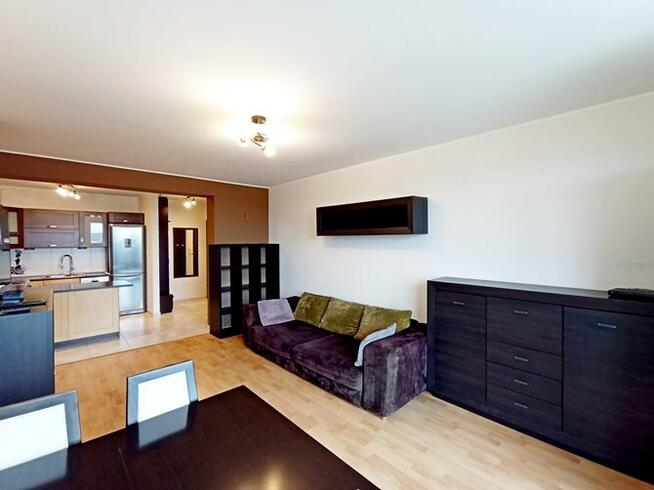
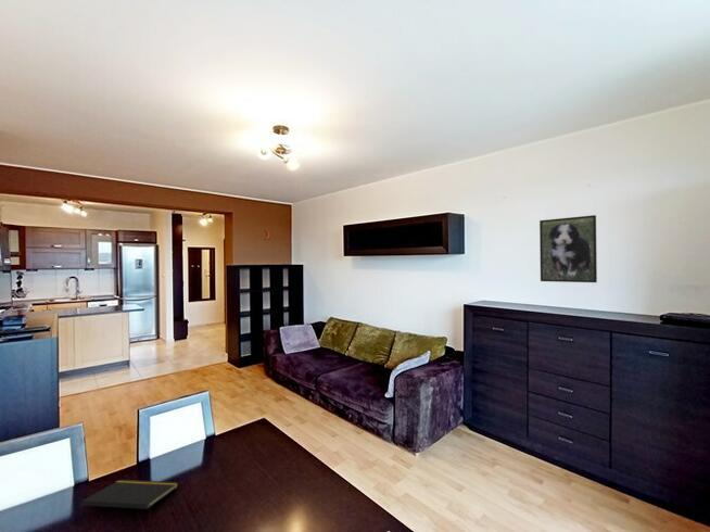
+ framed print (567, 250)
+ notepad (132, 493)
